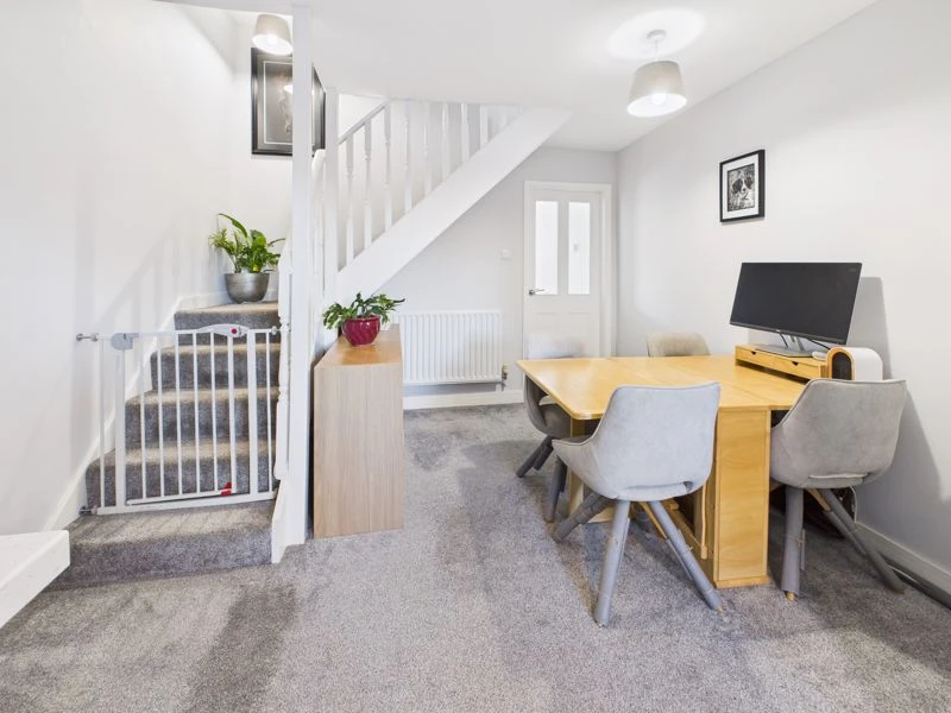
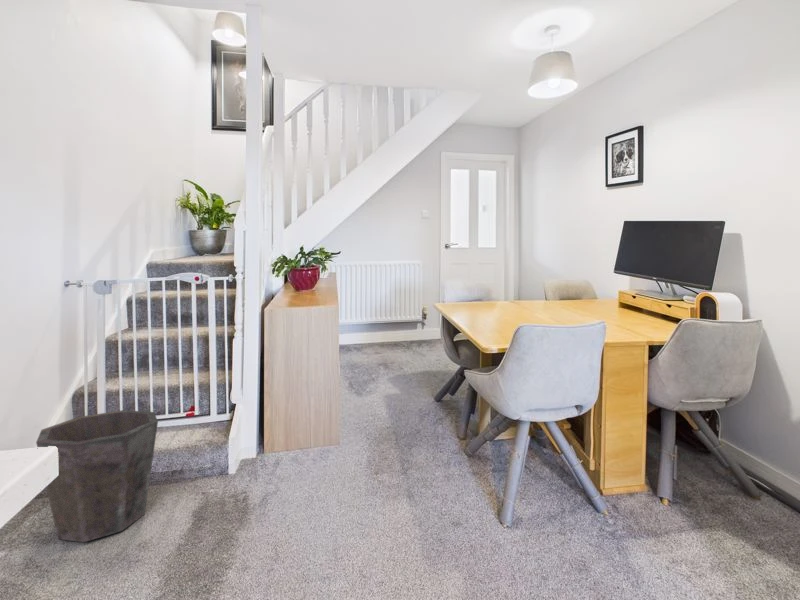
+ waste bin (102, 472)
